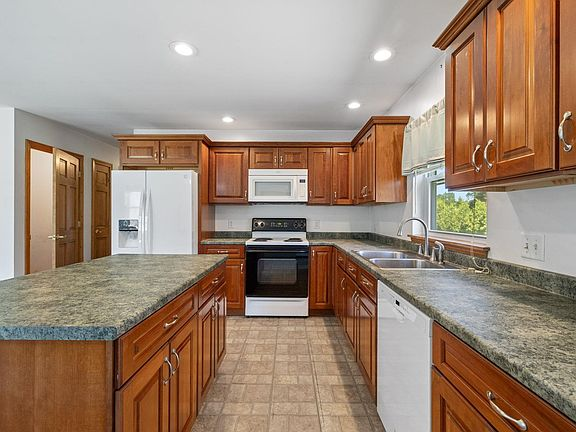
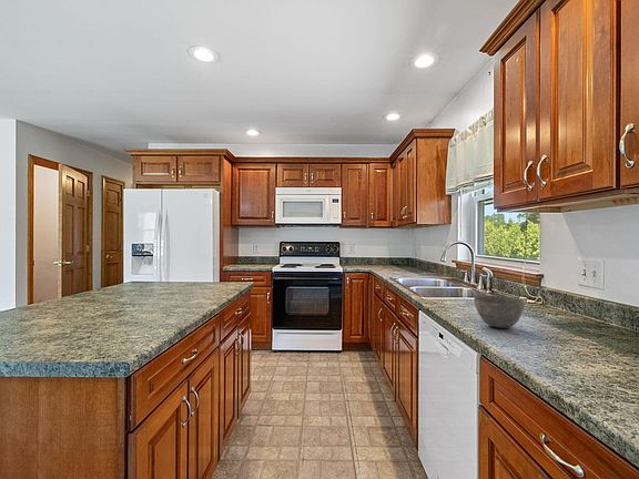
+ bowl (498, 313)
